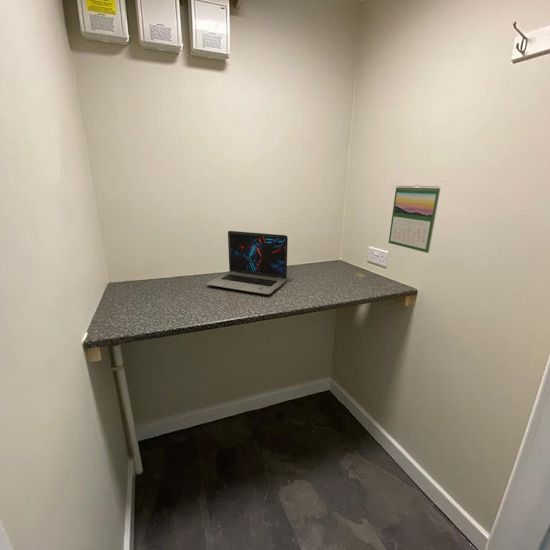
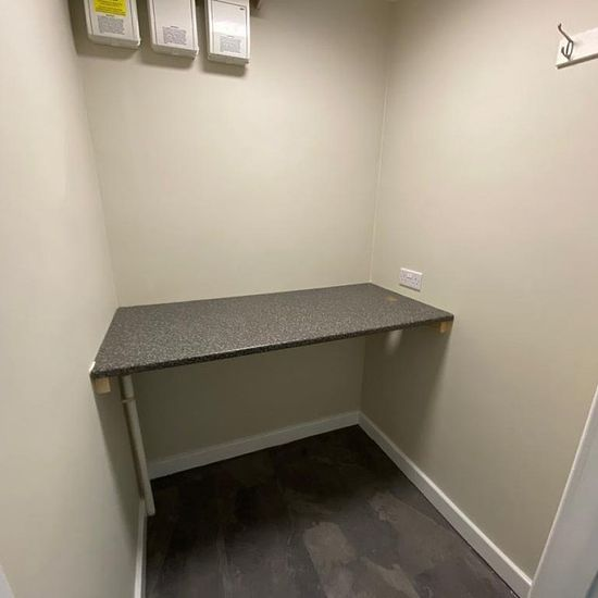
- laptop (247, 261)
- calendar (411, 217)
